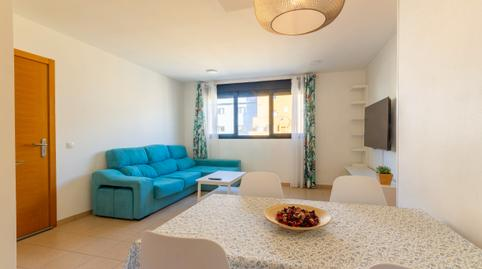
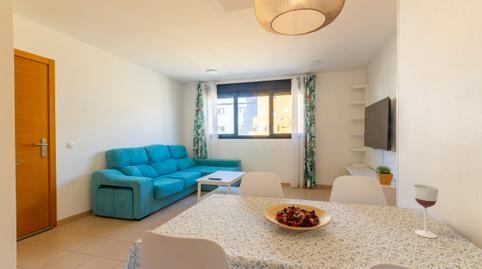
+ wineglass (425, 210)
